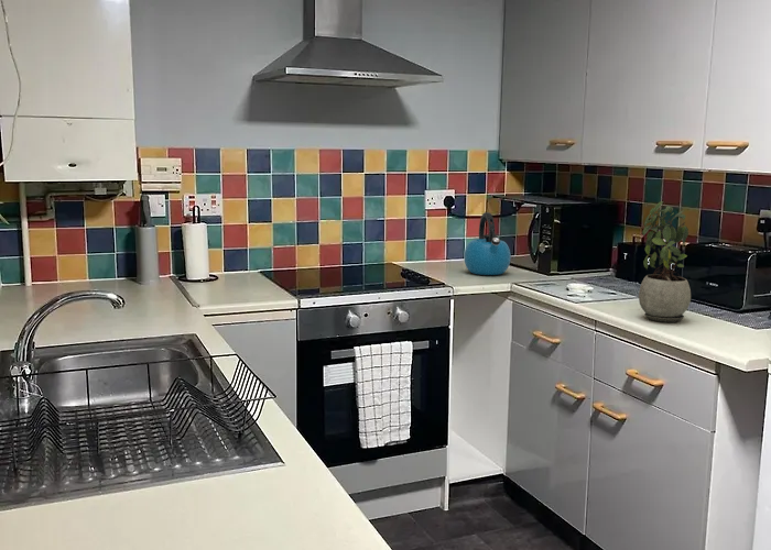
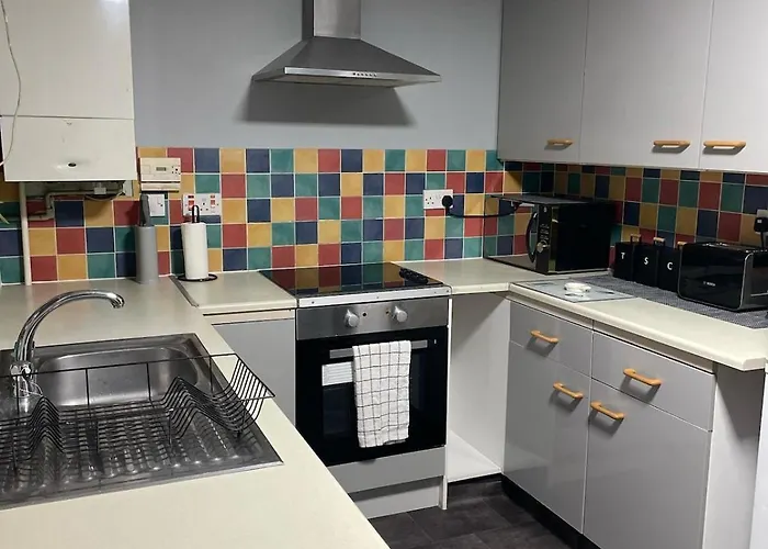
- kettle (488, 243)
- potted plant (666, 262)
